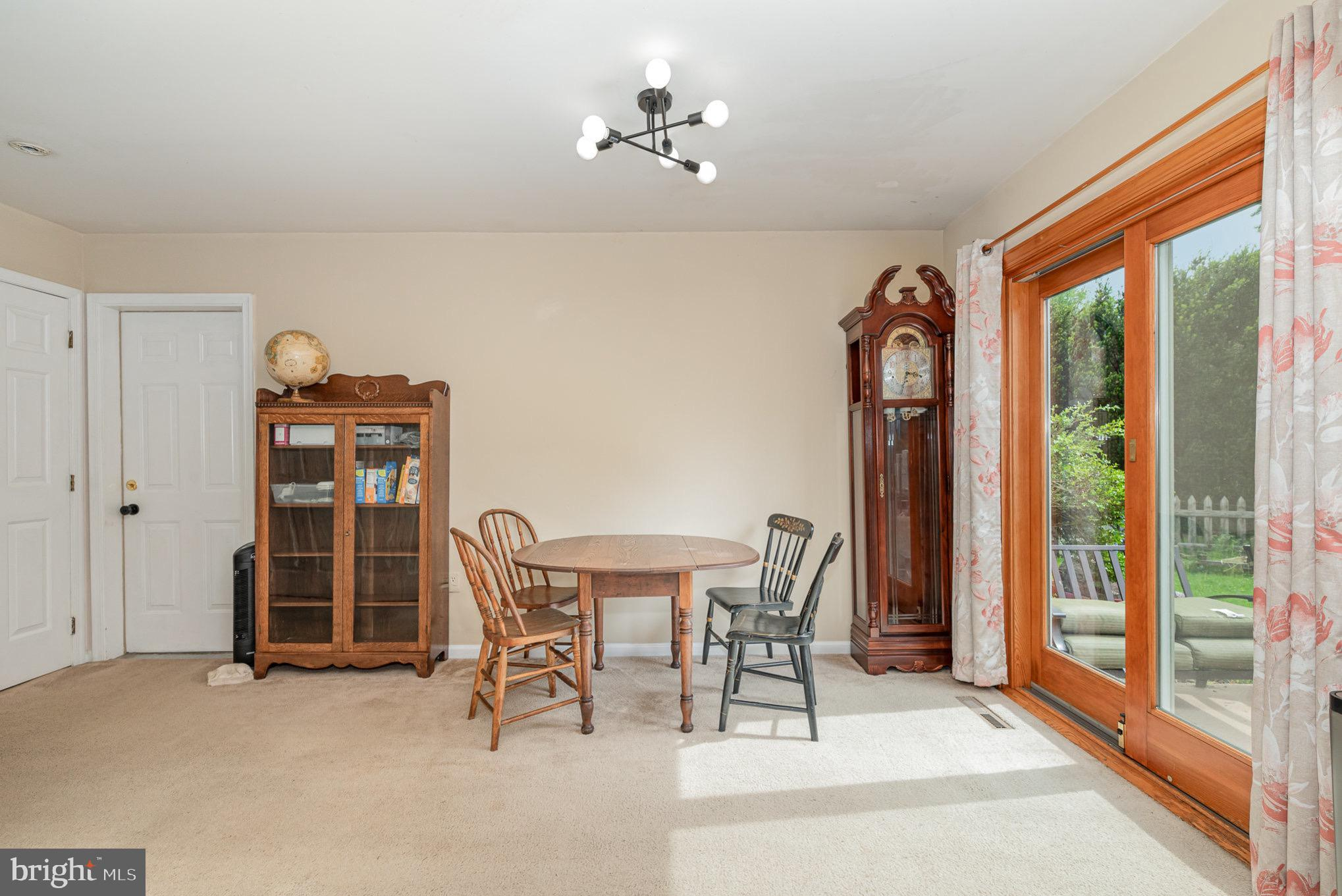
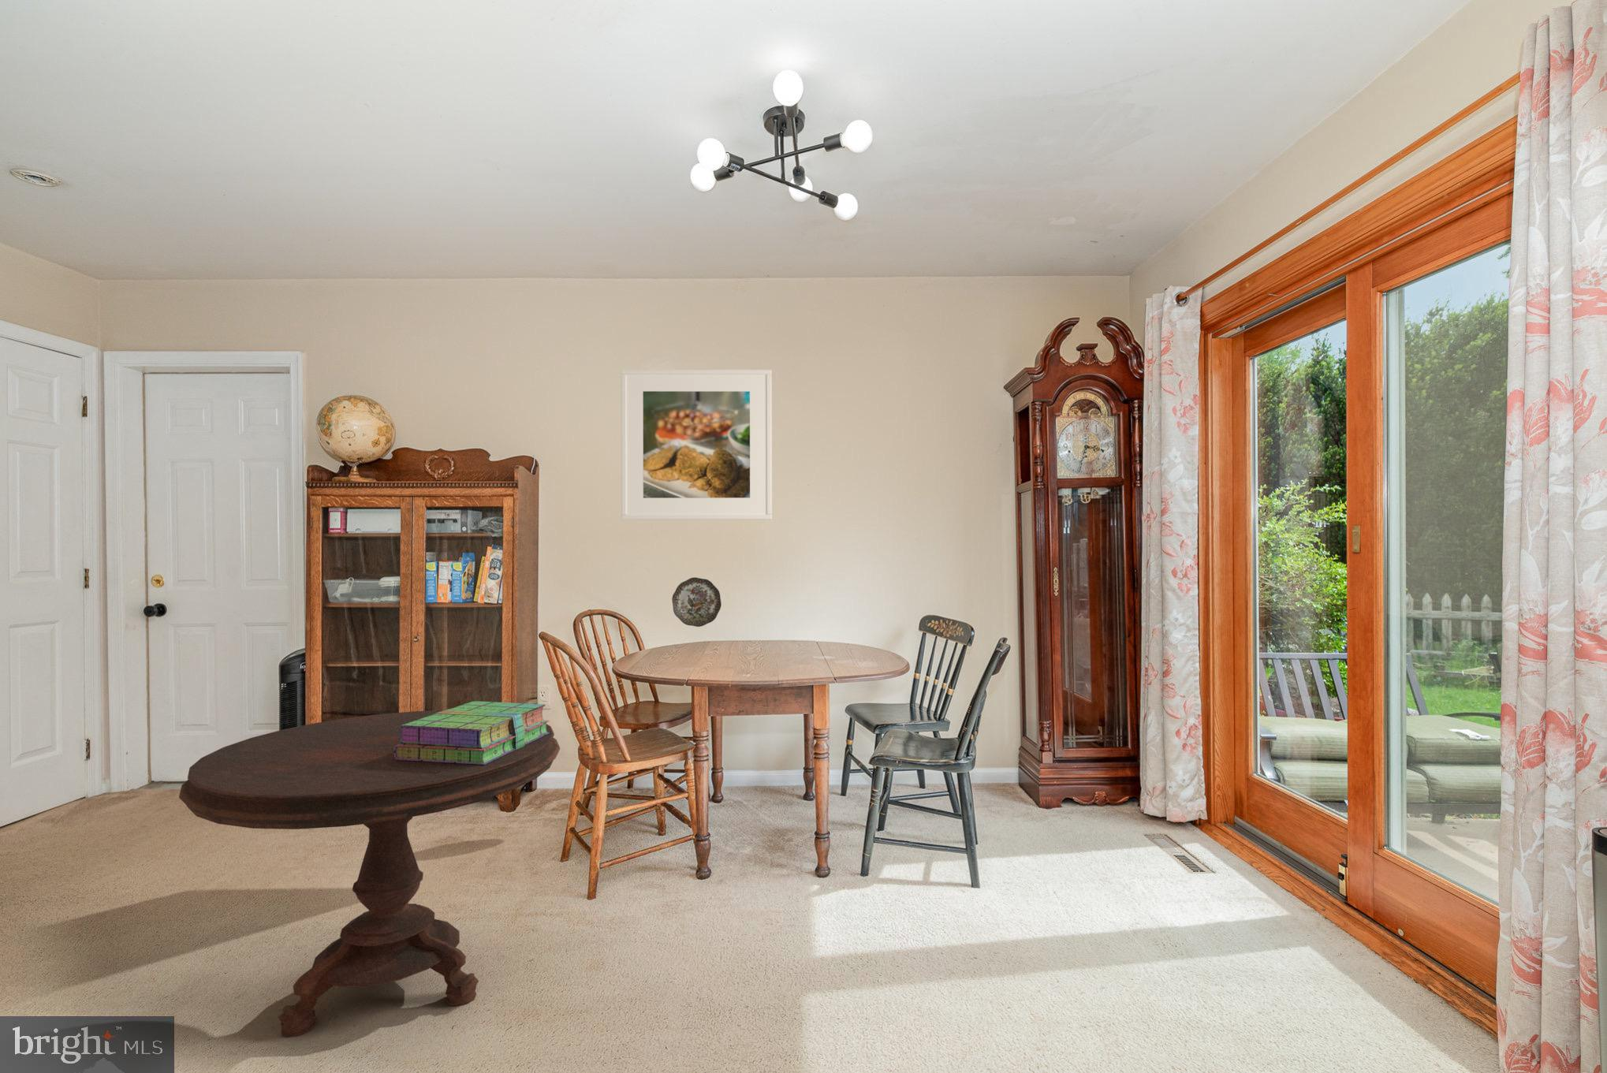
+ stack of books (475, 728)
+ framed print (696, 444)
+ decorative plate (696, 601)
+ side table (388, 867)
